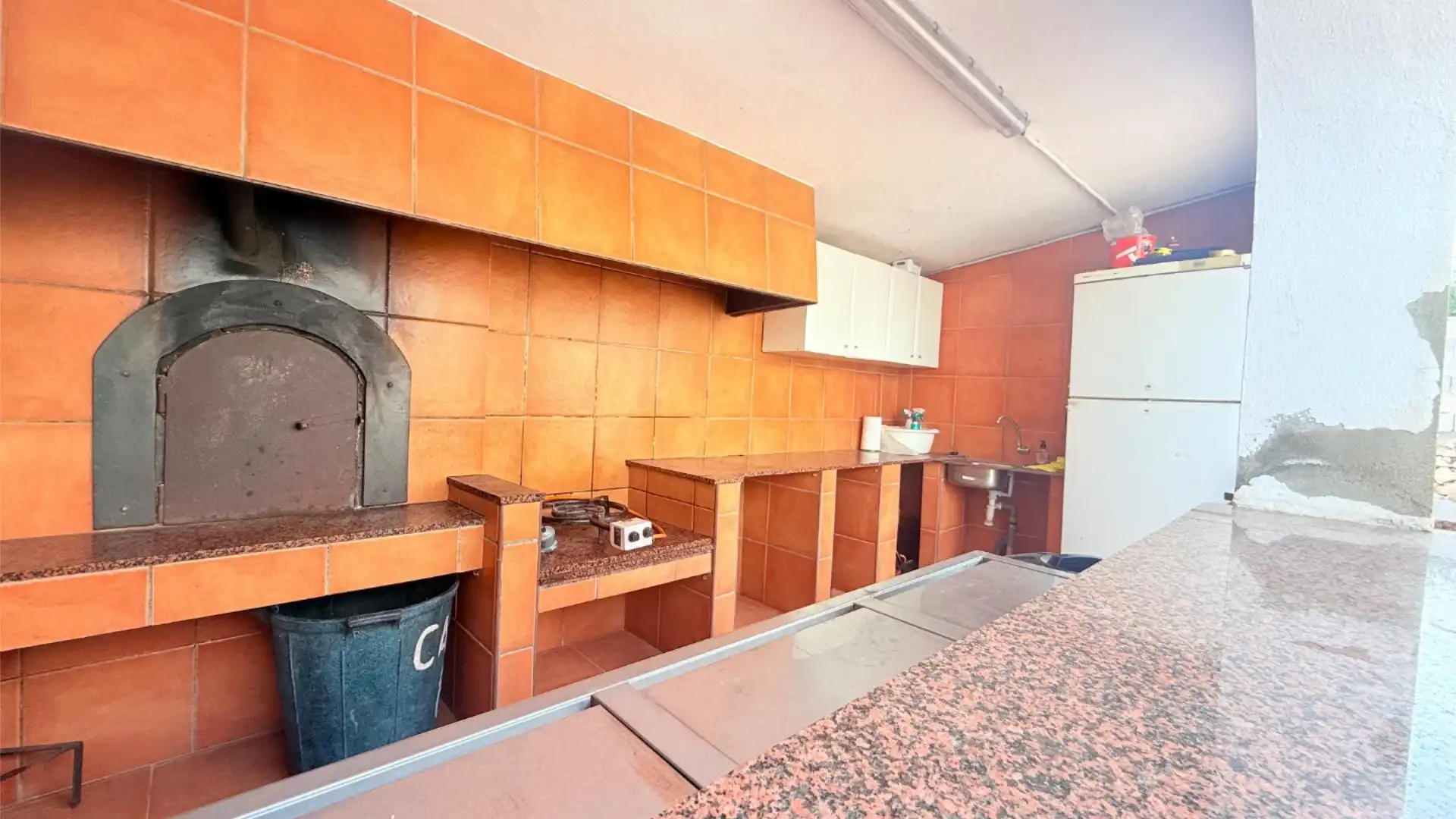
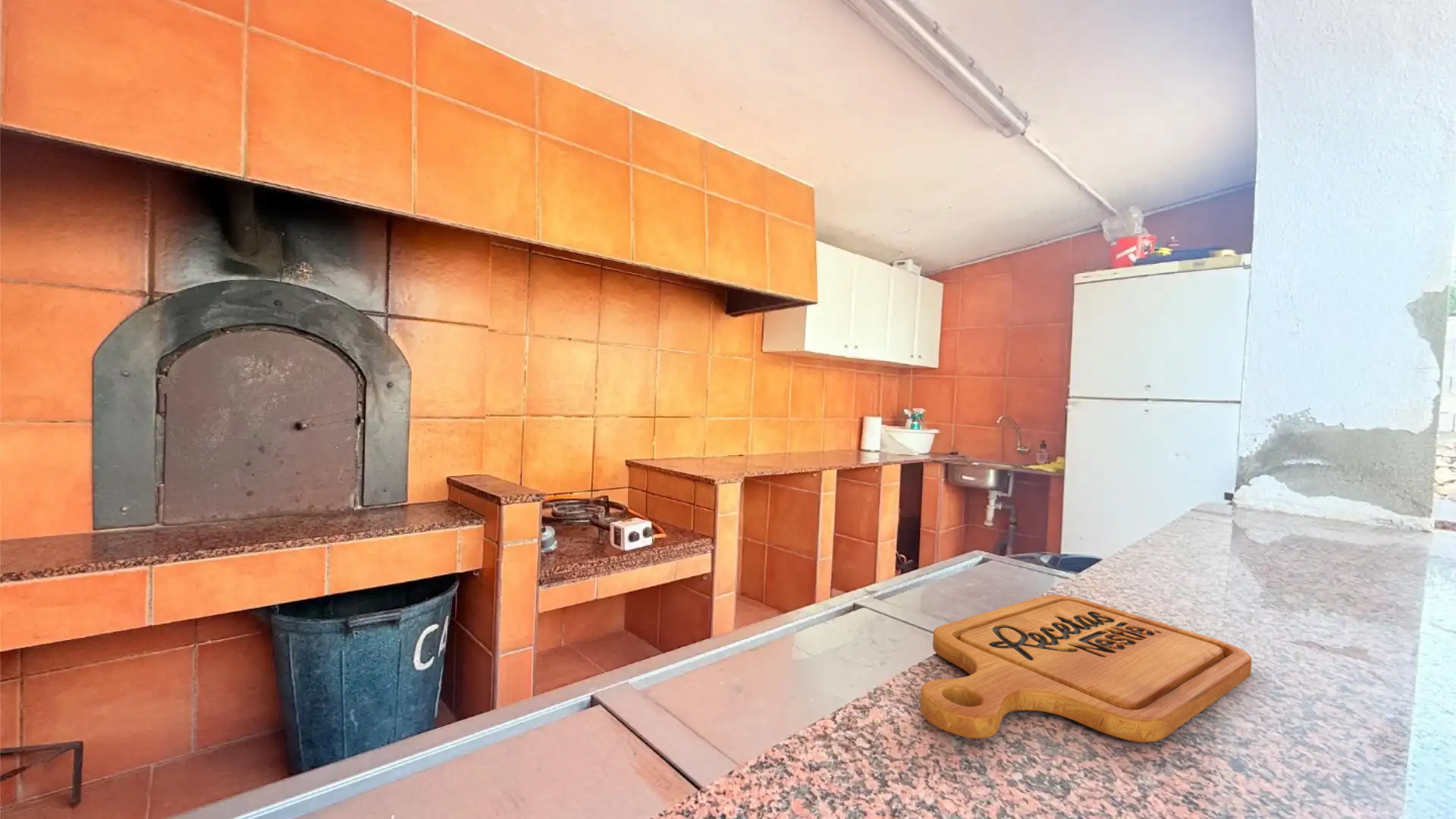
+ cutting board (1061, 661)
